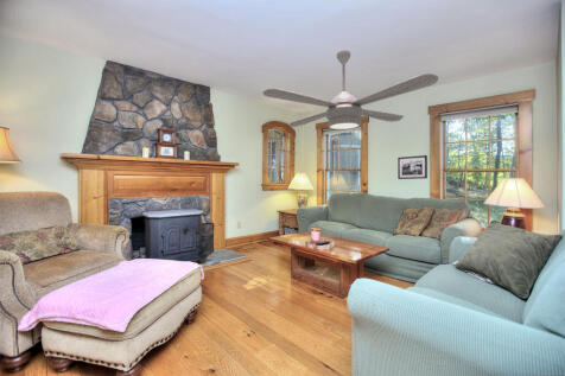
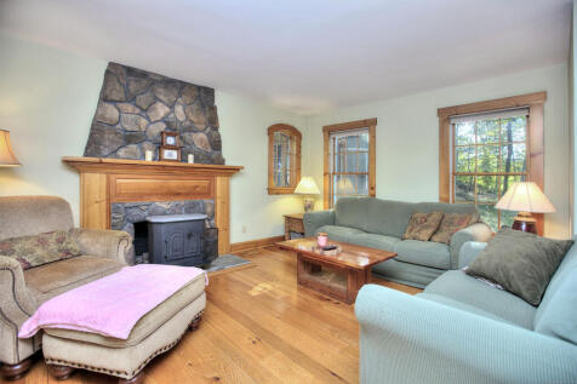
- ceiling fan (343, 90)
- picture frame (412, 167)
